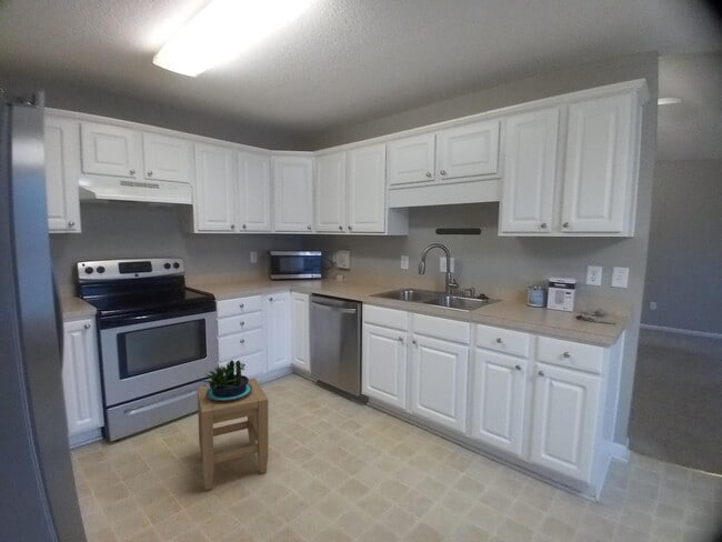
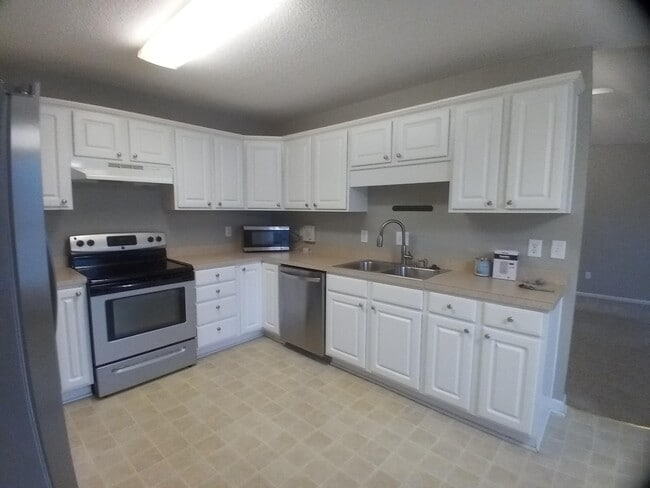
- potted plant (227, 378)
- stool (232, 429)
